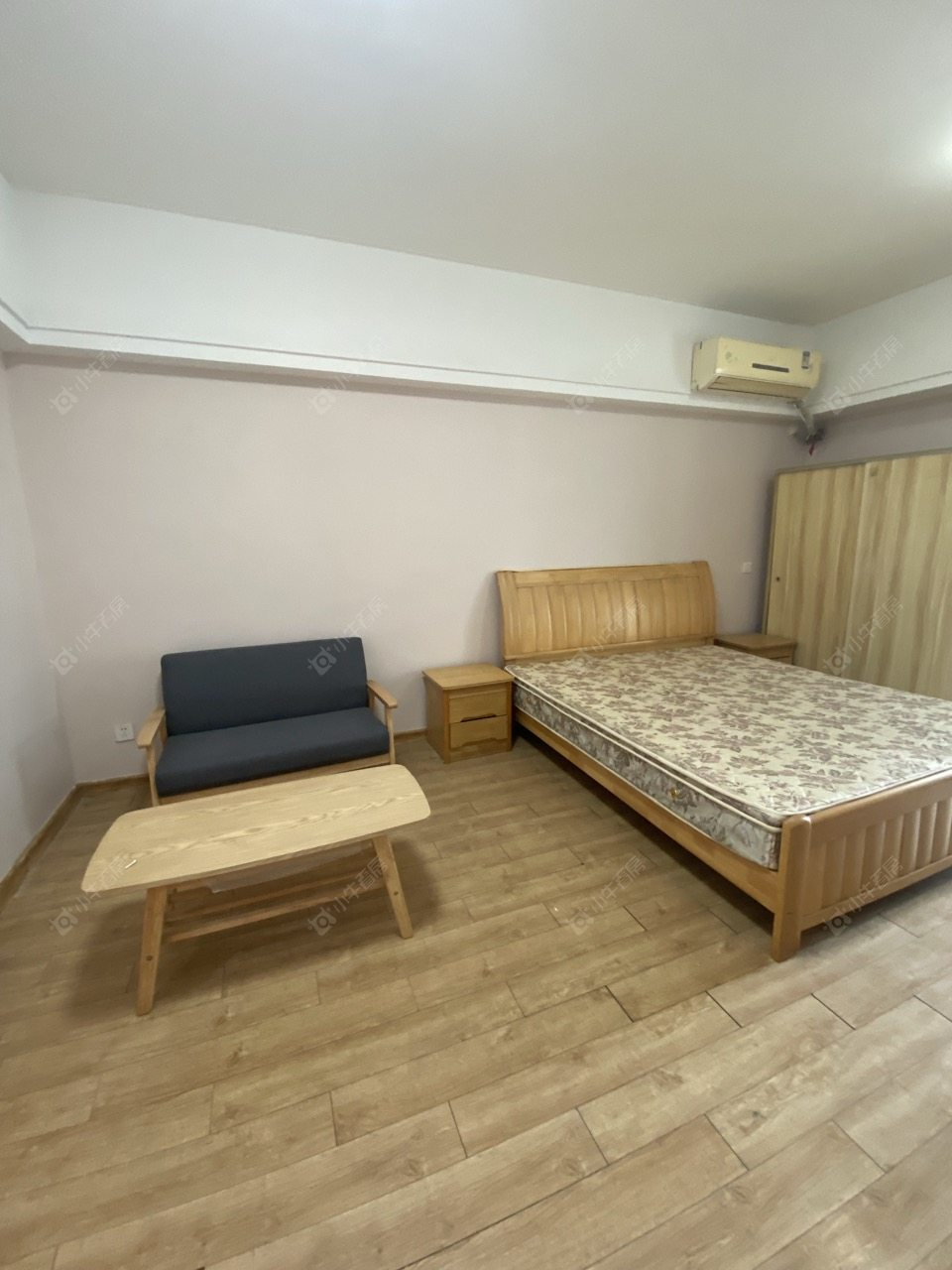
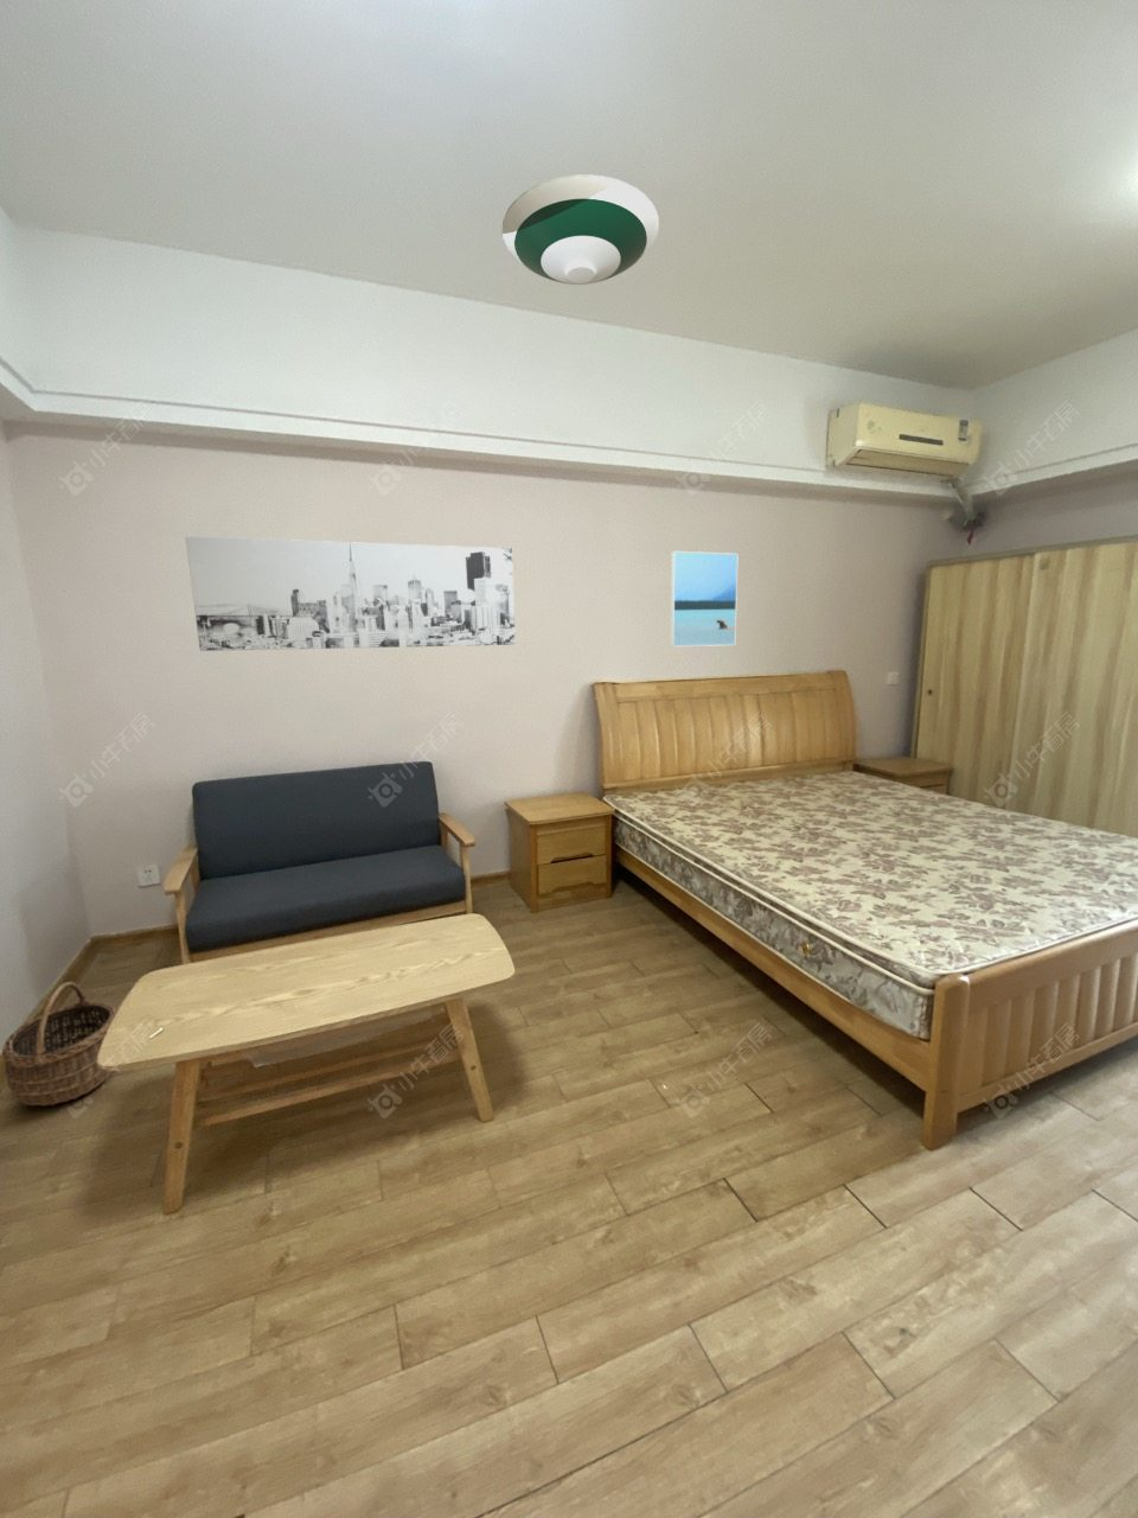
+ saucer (580, 253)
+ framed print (704, 599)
+ wicker basket (62, 1035)
+ wall art (366, 595)
